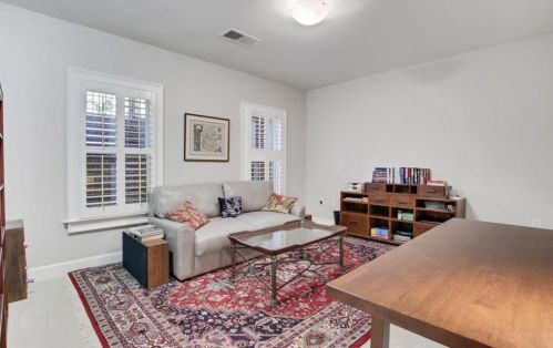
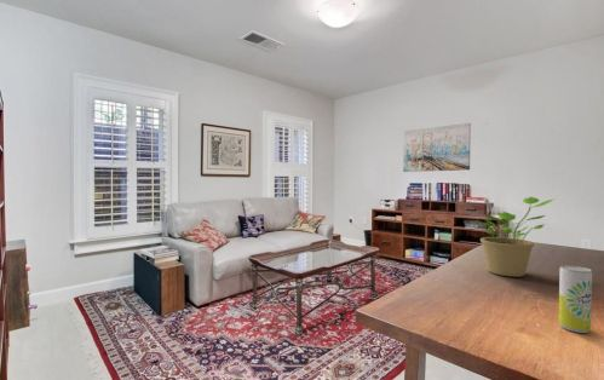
+ wall art (433, 149)
+ beverage can (575, 298)
+ potted plant (505, 236)
